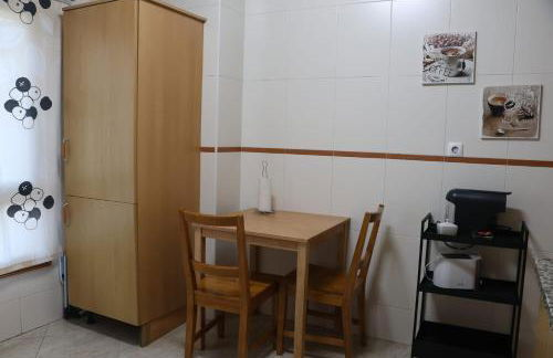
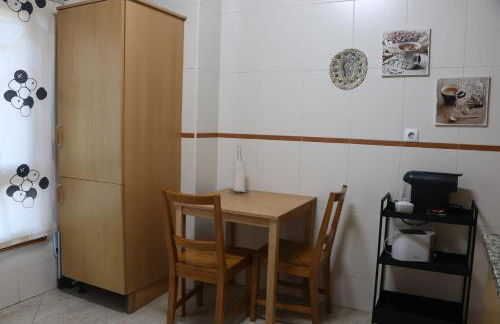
+ decorative plate (347, 69)
